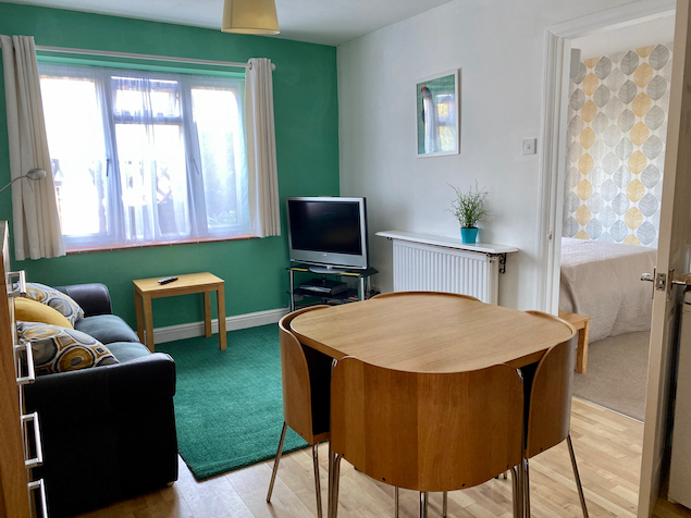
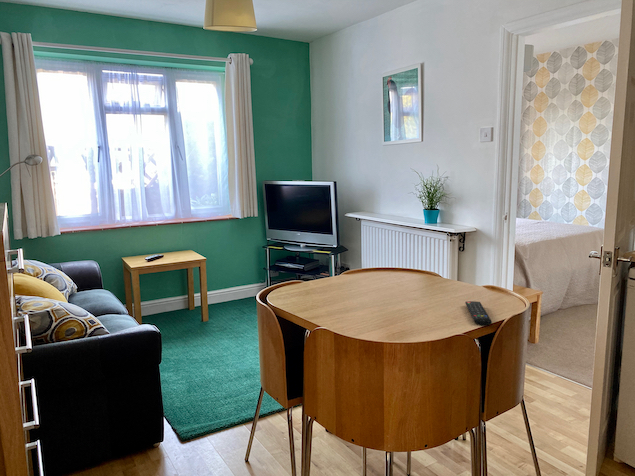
+ remote control (477, 312)
